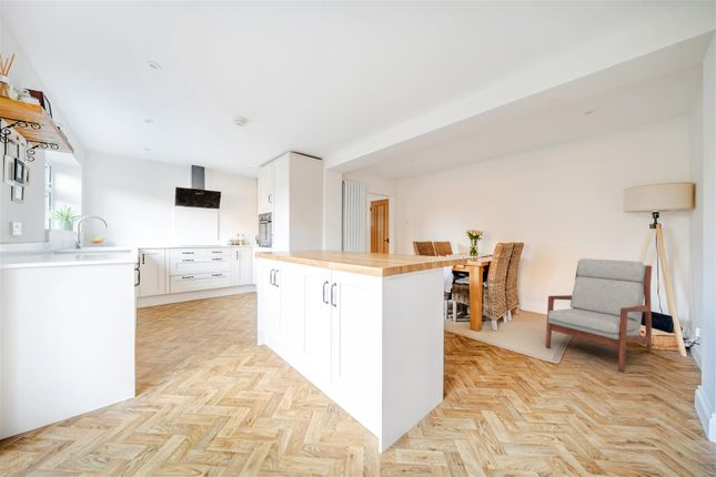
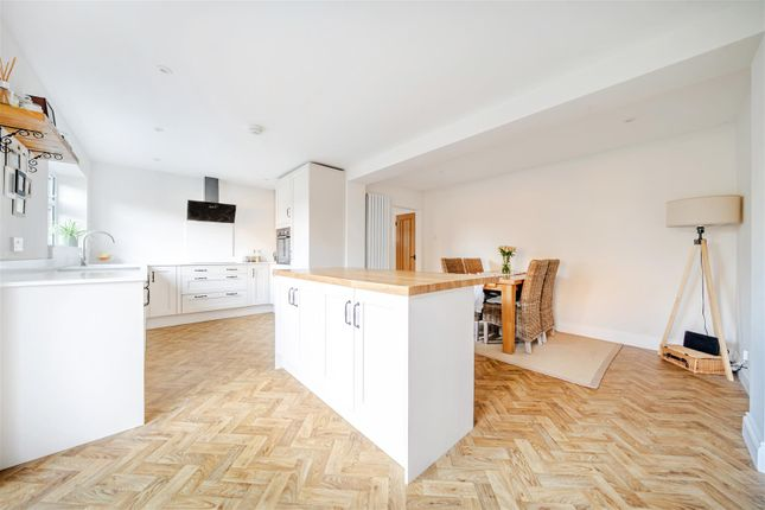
- armchair (596, 305)
